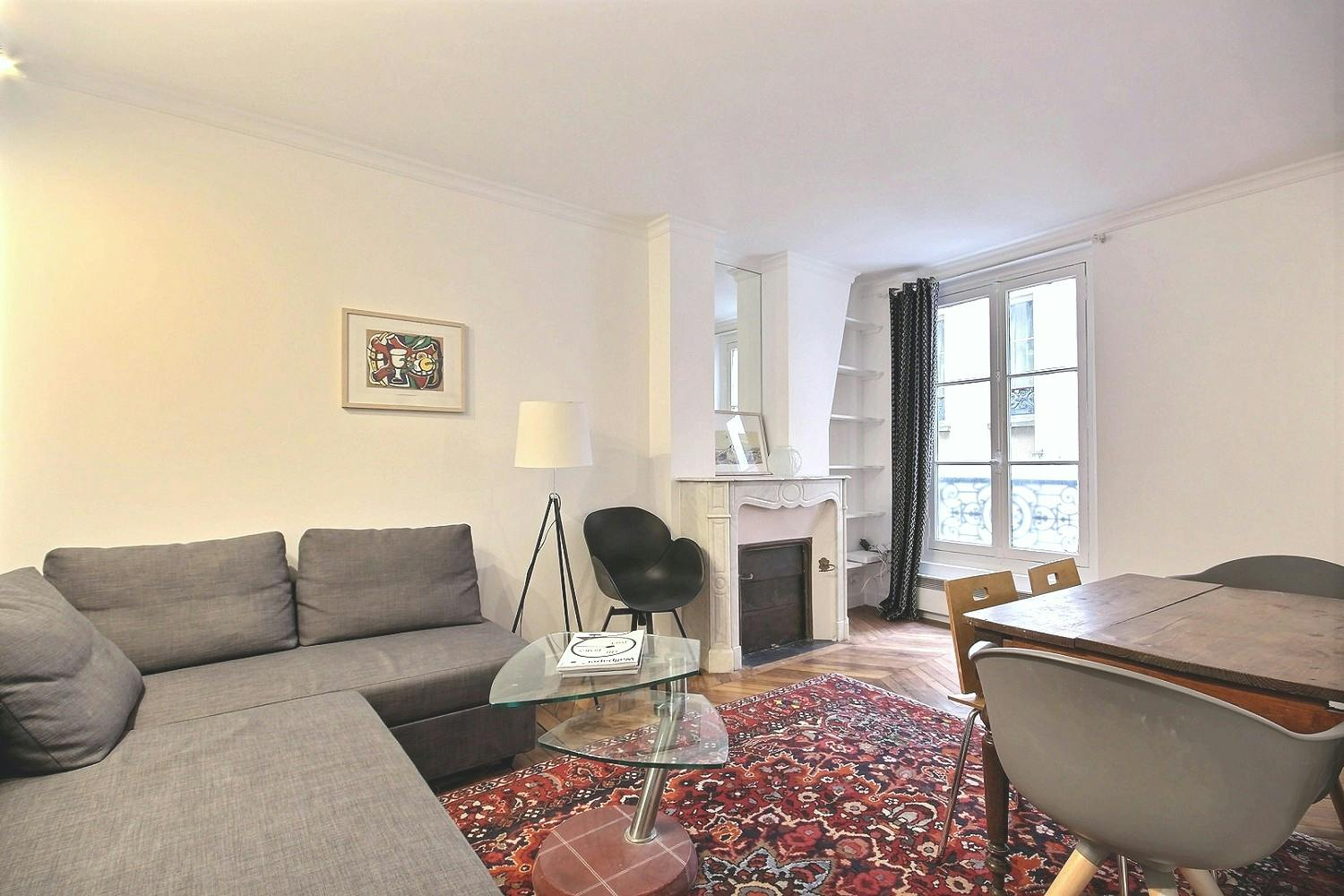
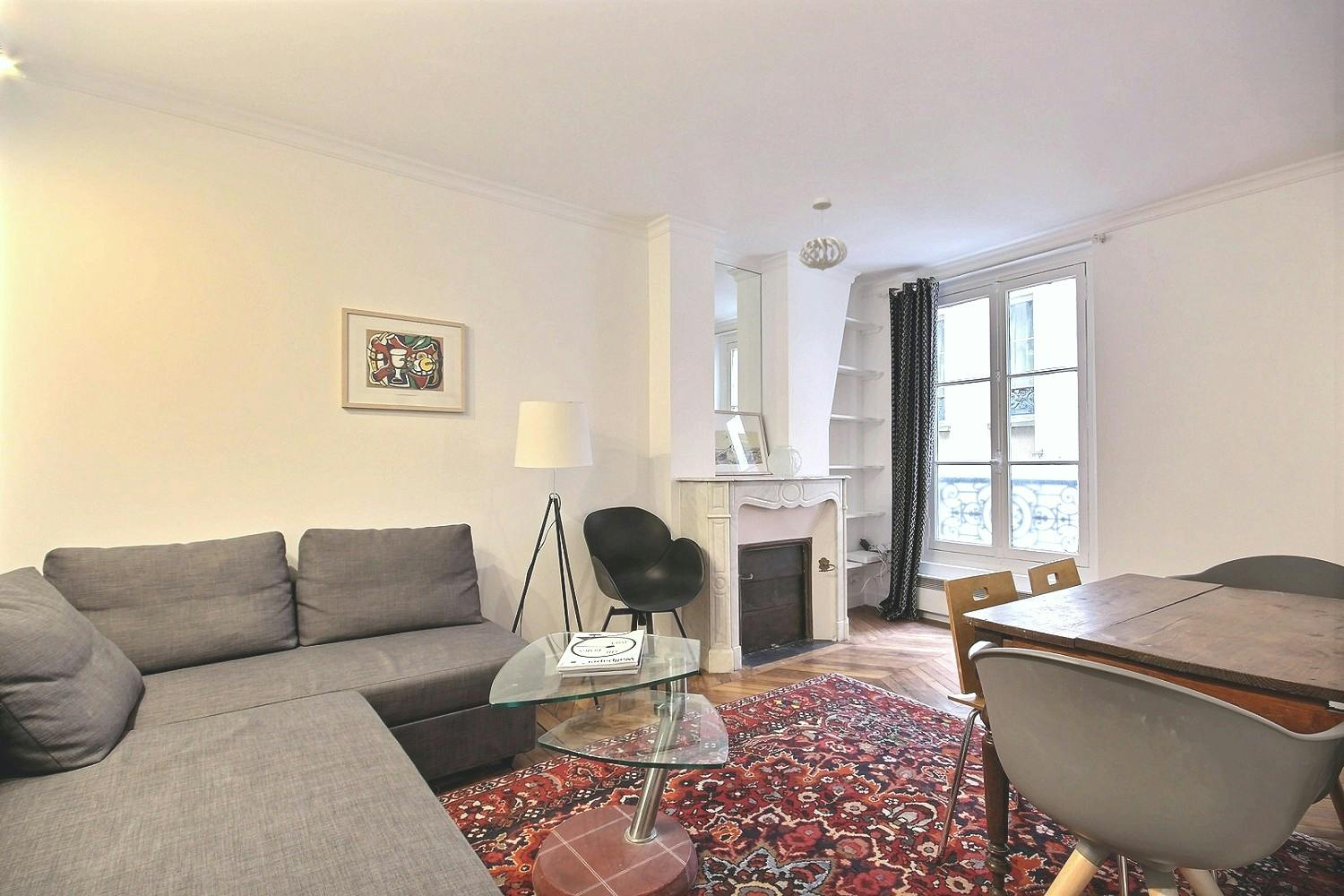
+ pendant light (822, 235)
